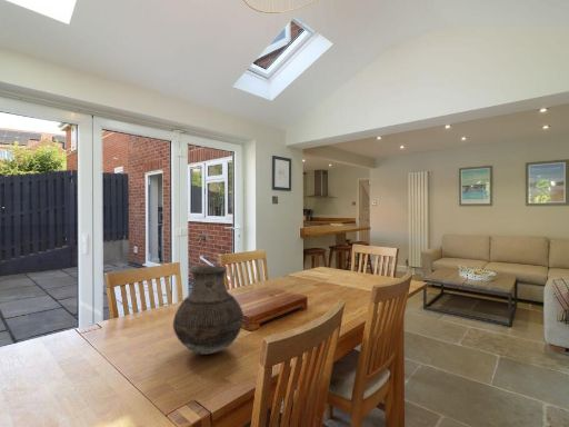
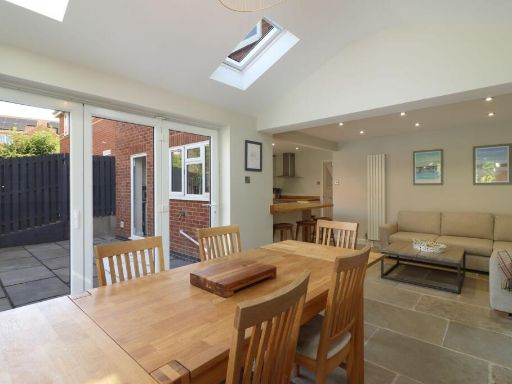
- vase (209, 309)
